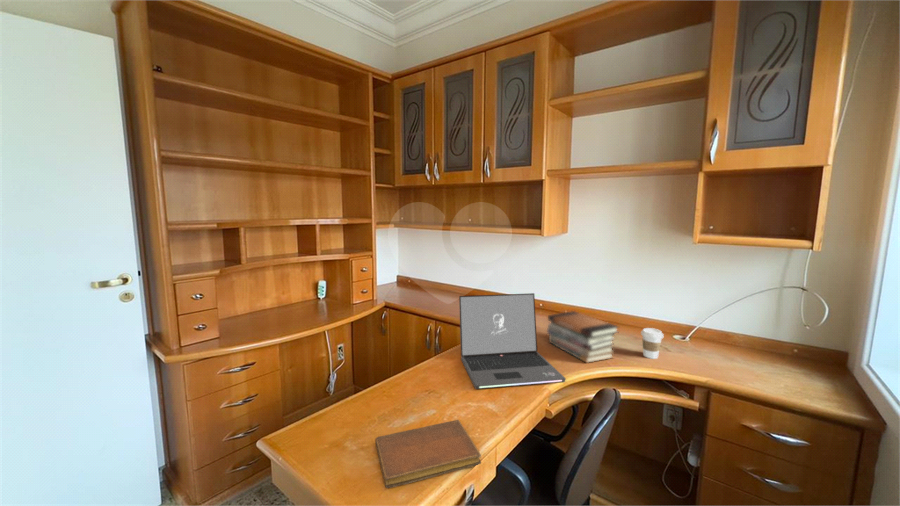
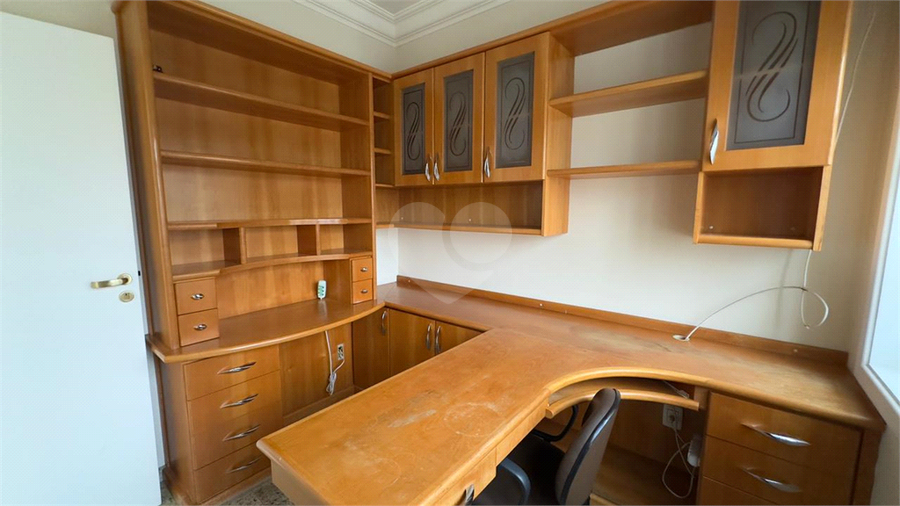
- notebook (426, 449)
- coffee cup (651, 343)
- laptop (508, 335)
- book stack (580, 334)
